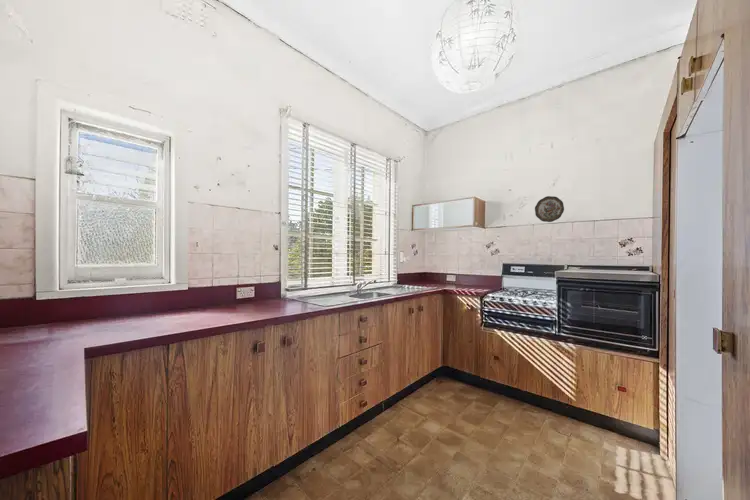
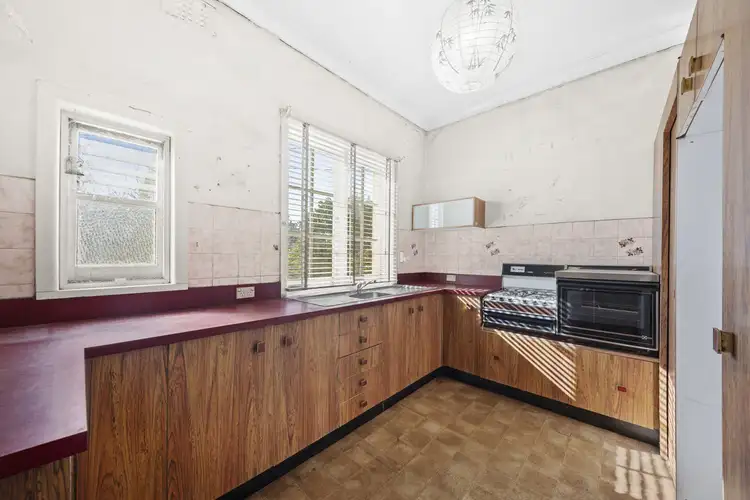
- decorative plate (549, 209)
